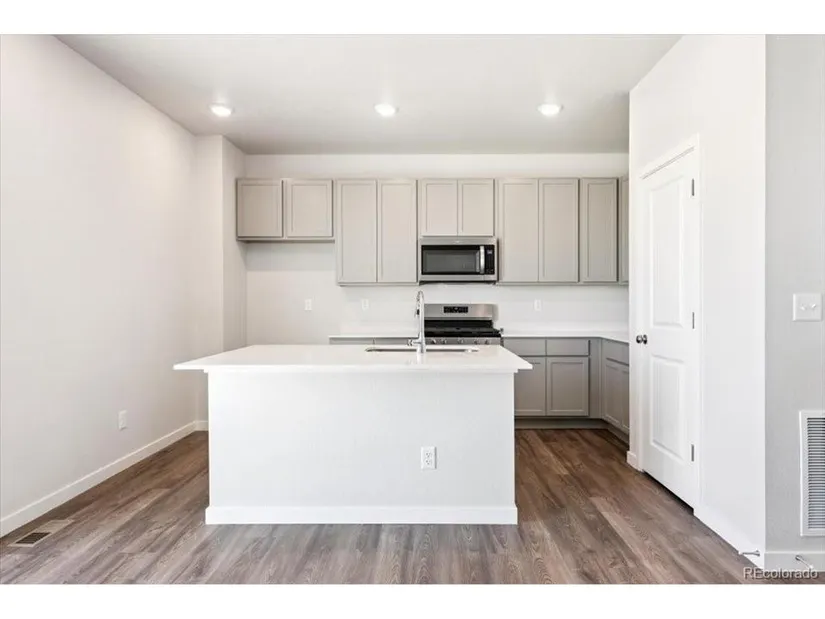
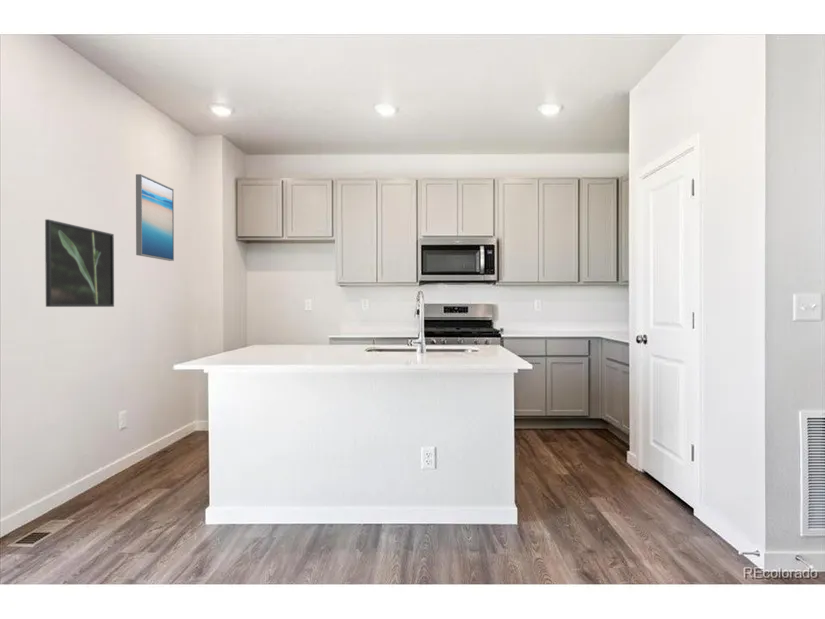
+ wall art (155, 220)
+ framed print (82, 267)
